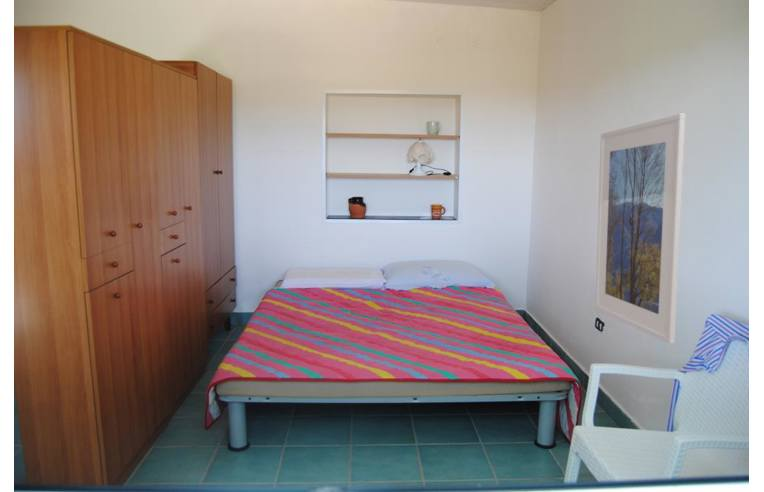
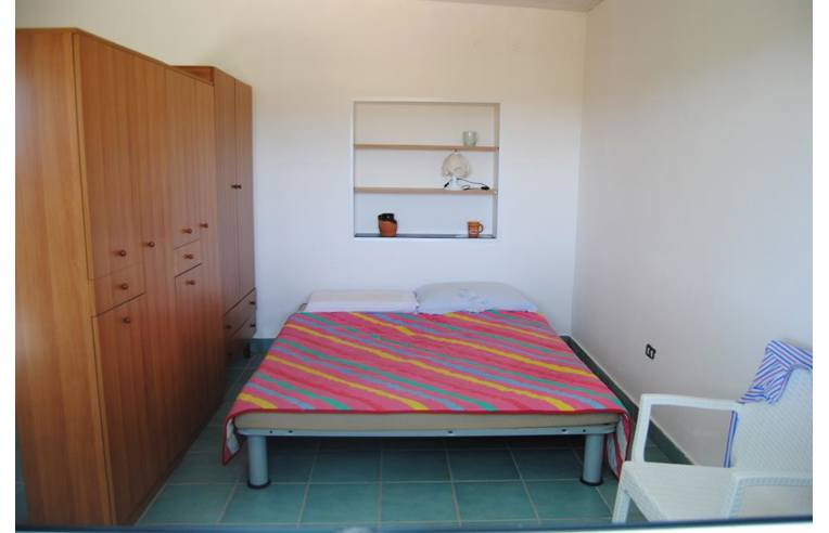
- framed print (633, 226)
